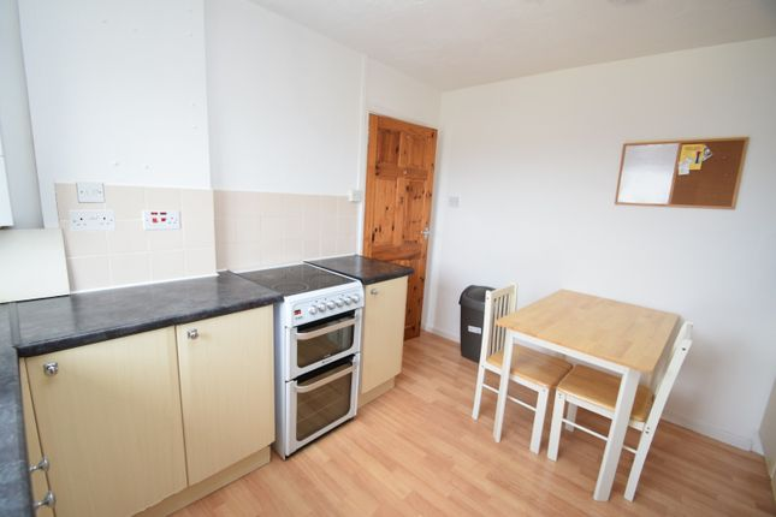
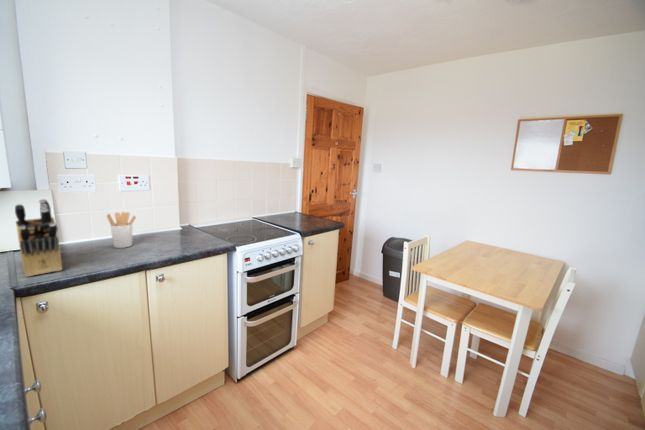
+ knife block (37, 233)
+ utensil holder (122, 228)
